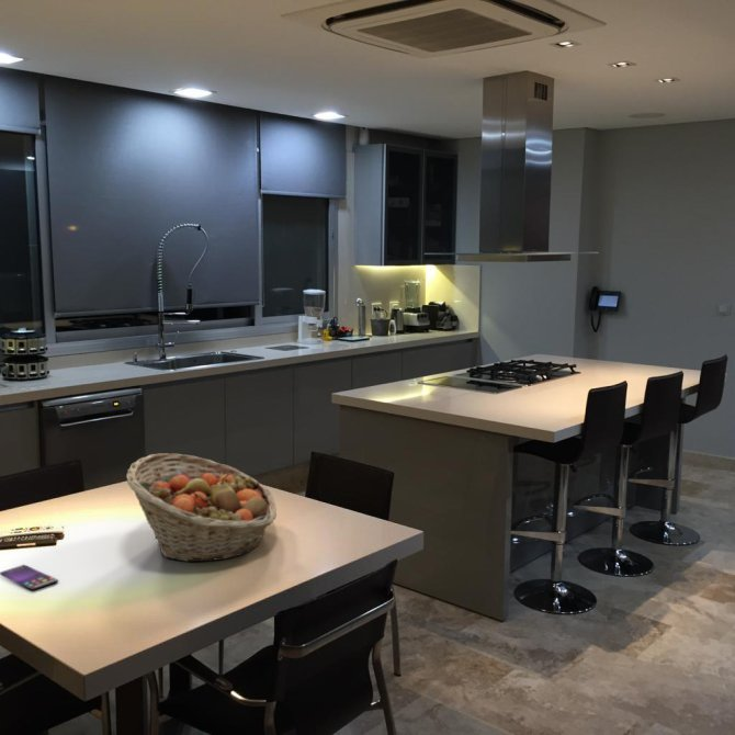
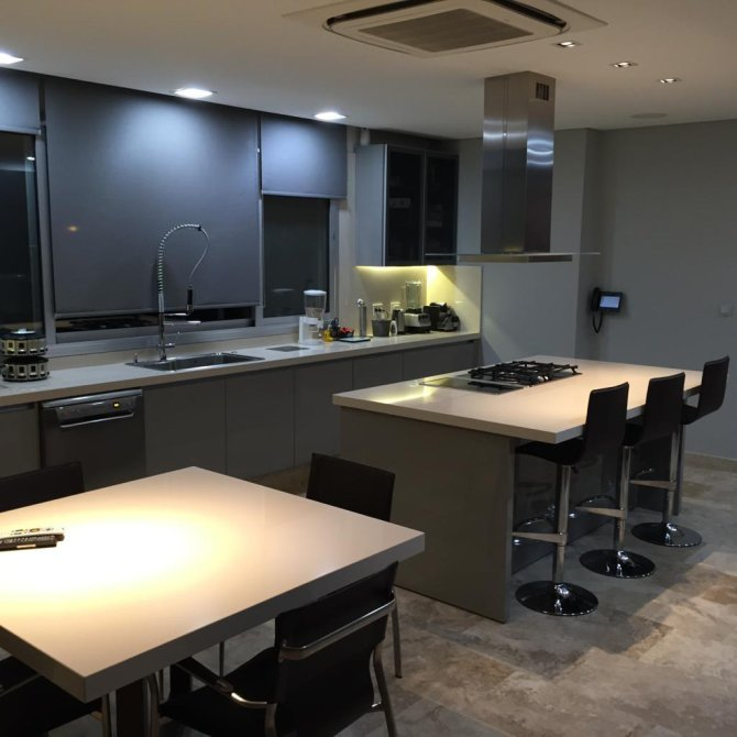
- fruit basket (203, 501)
- smartphone (29, 577)
